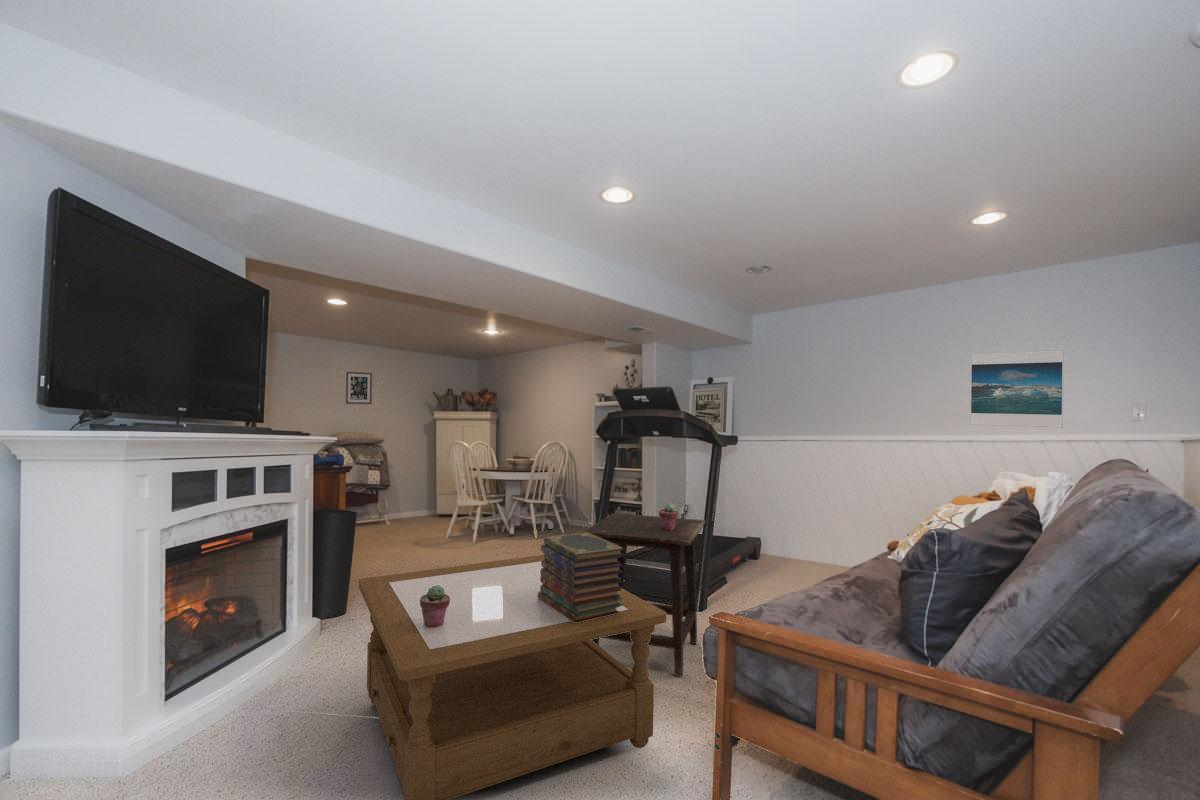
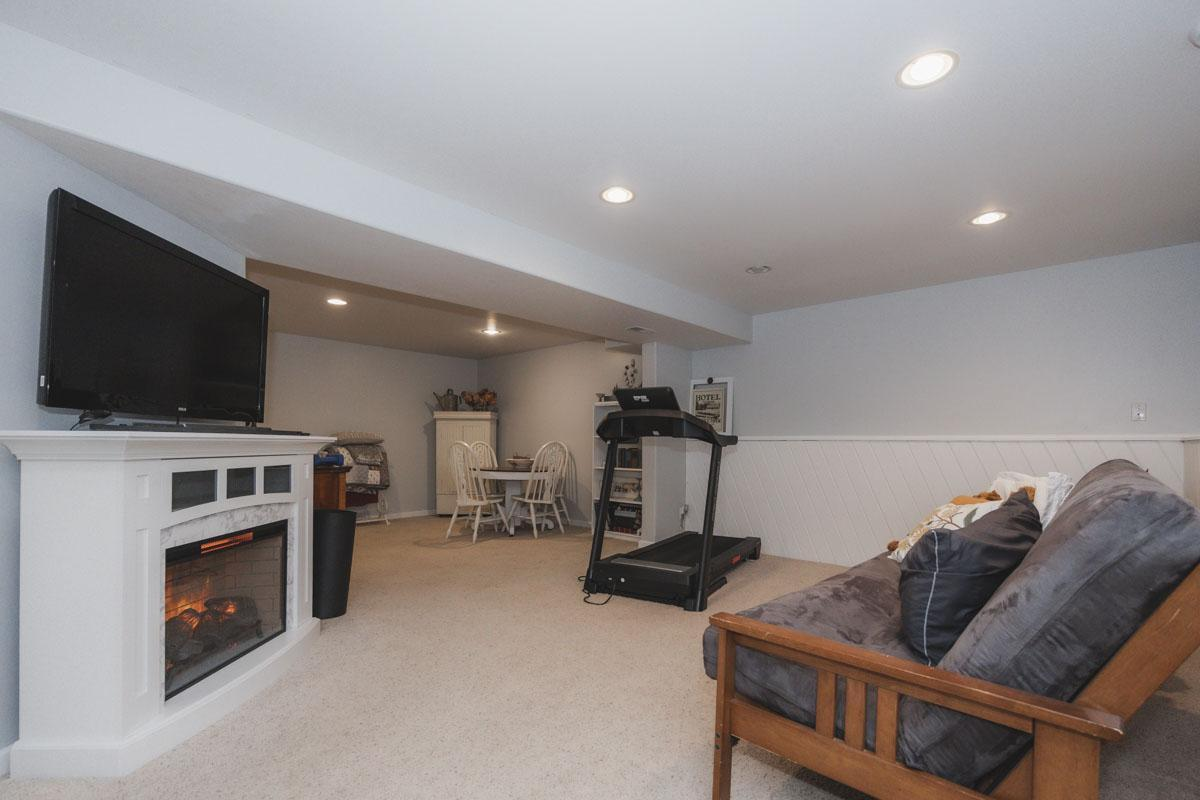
- potted succulent (434, 604)
- side table (650, 603)
- coffee table (500, 658)
- wall art (359, 388)
- book stack (581, 573)
- potted succulent (668, 515)
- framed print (1015, 389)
